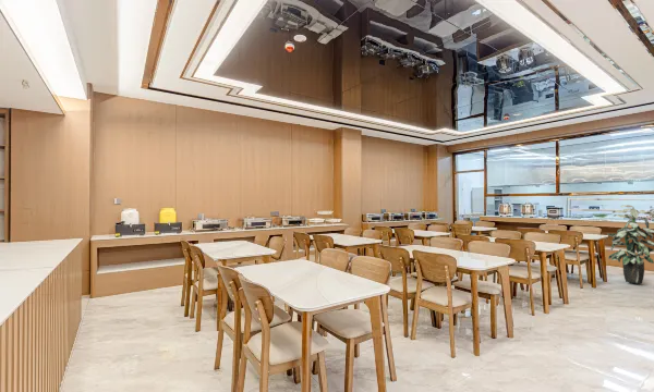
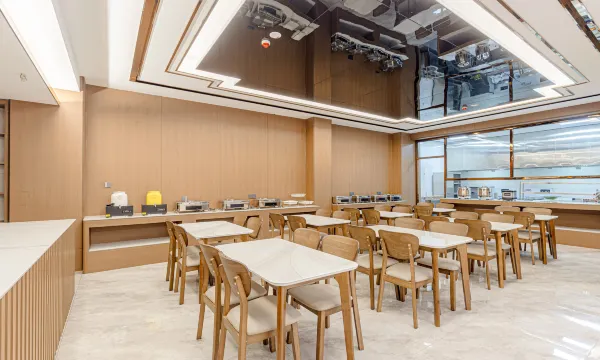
- indoor plant (630, 243)
